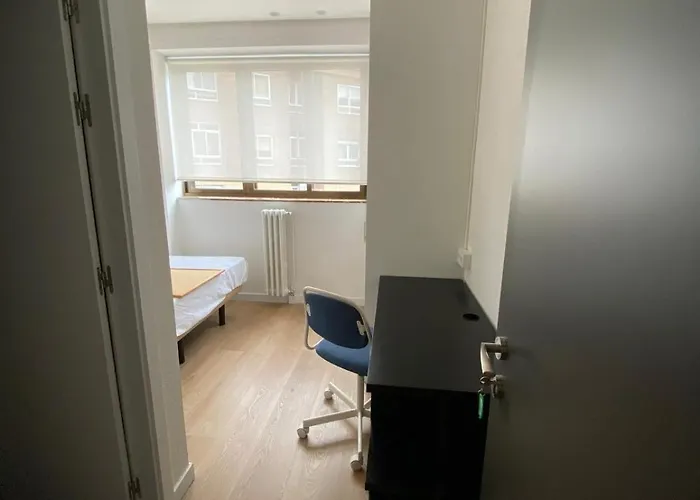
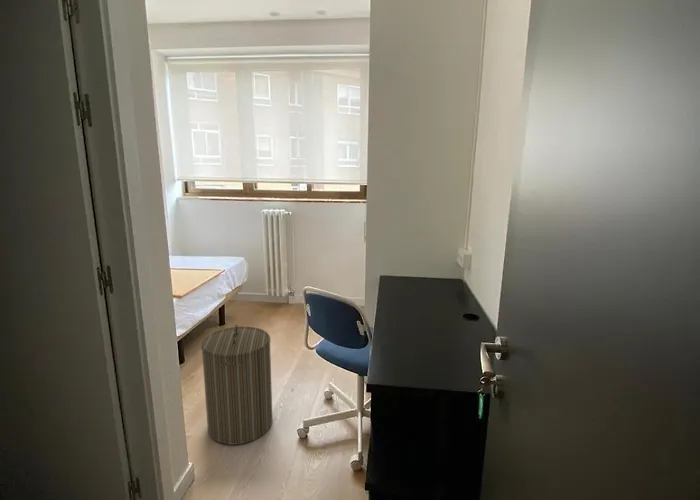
+ laundry hamper (238, 376)
